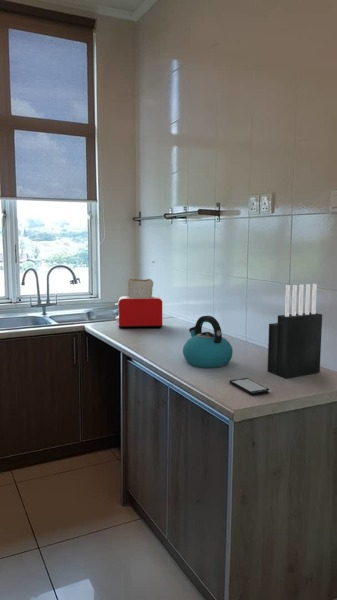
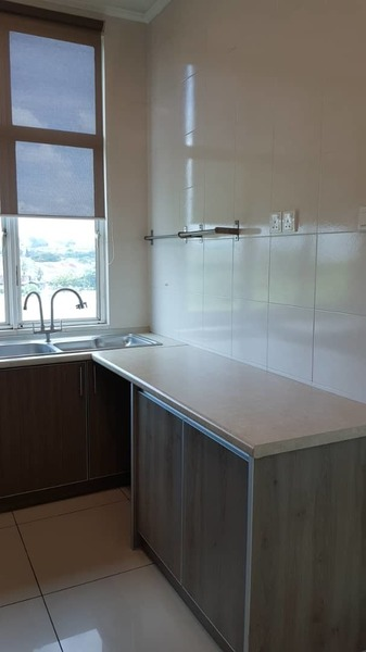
- toaster (138, 302)
- smartphone (249, 386)
- kettle (205, 338)
- knife block (293, 328)
